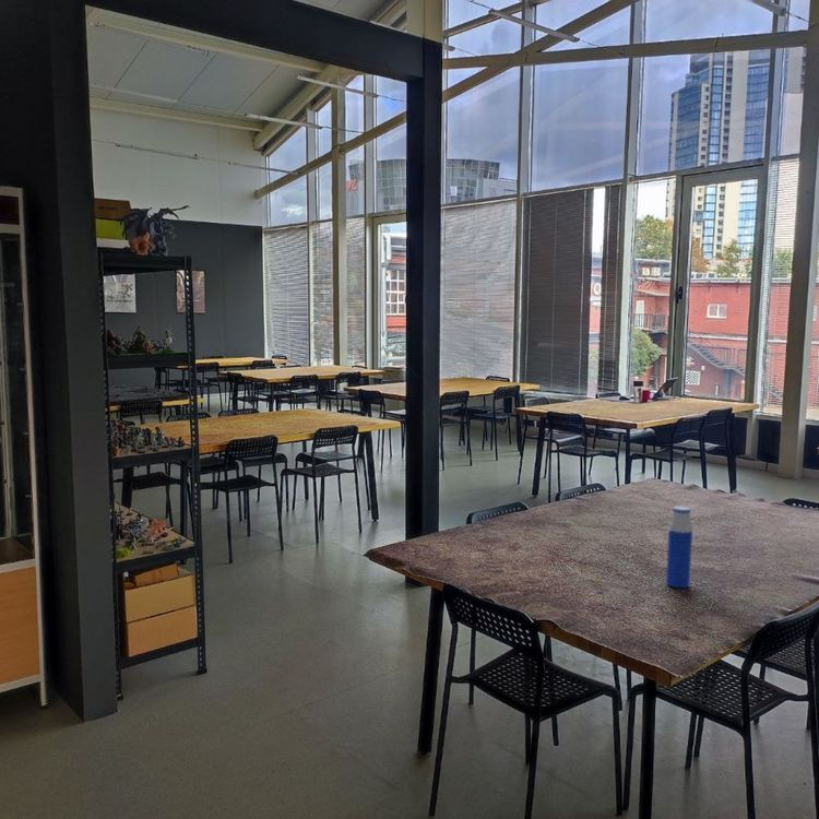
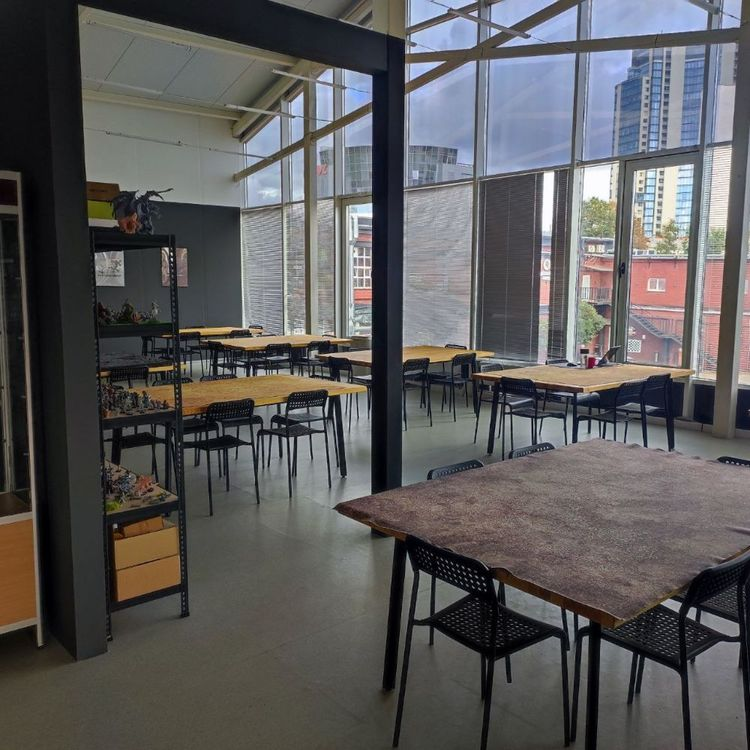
- water bottle (679, 546)
